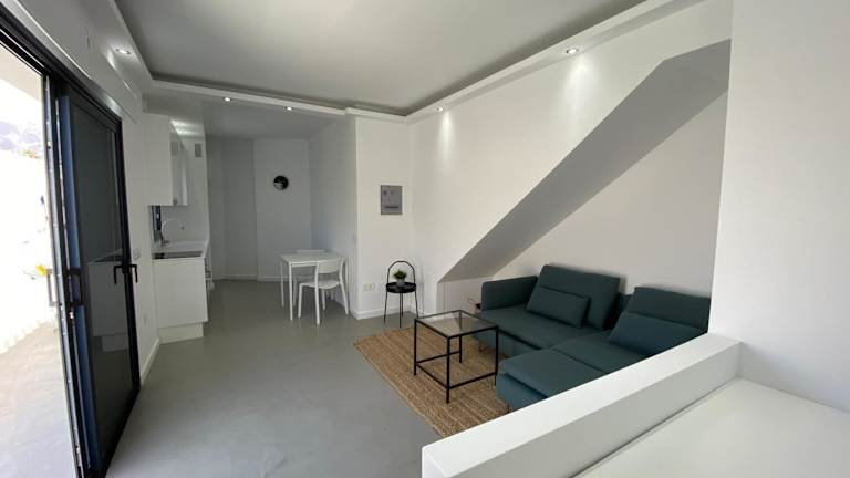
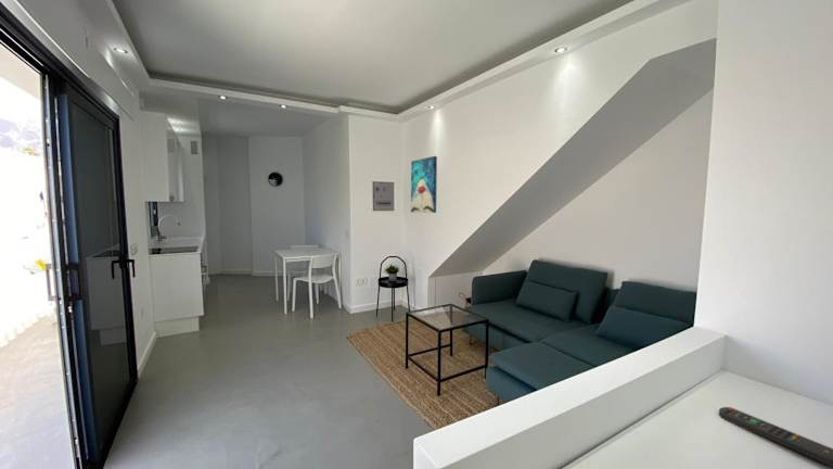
+ remote control (773, 432)
+ wall art (423, 186)
